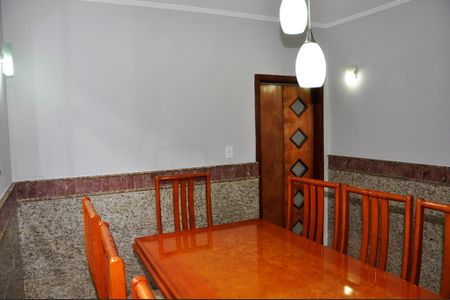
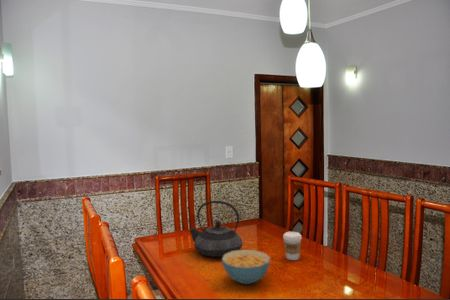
+ teapot (214, 226)
+ coffee cup (292, 245)
+ cereal bowl (246, 269)
